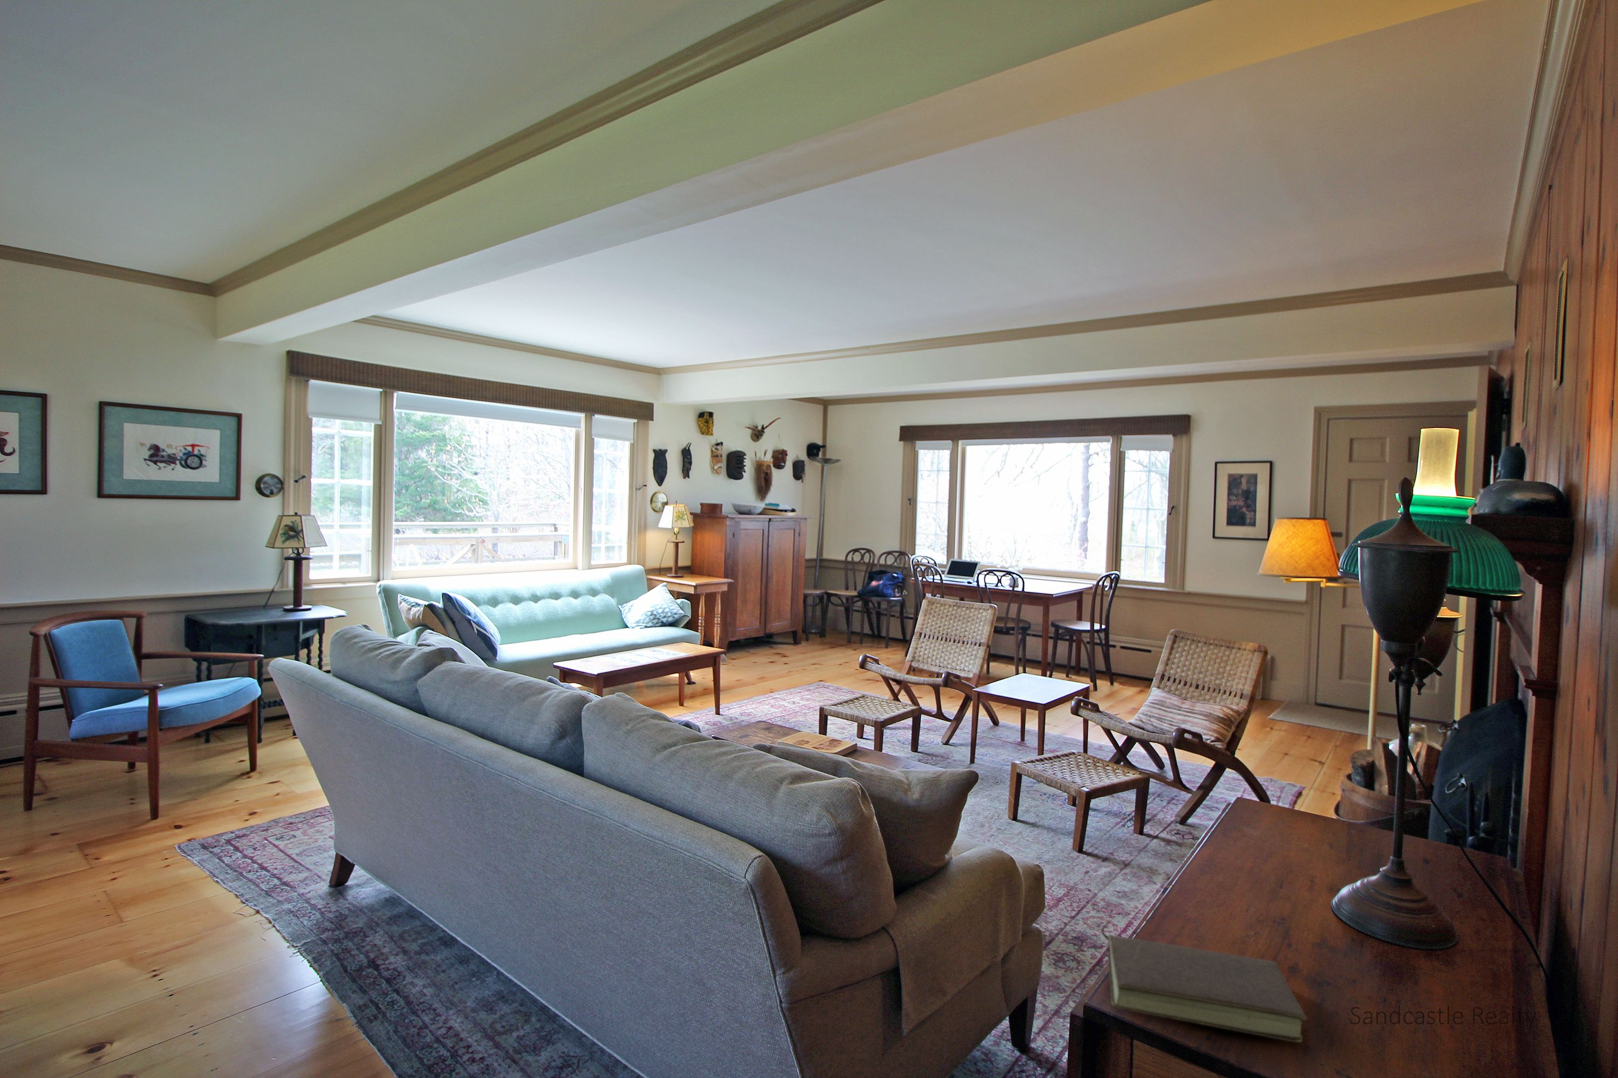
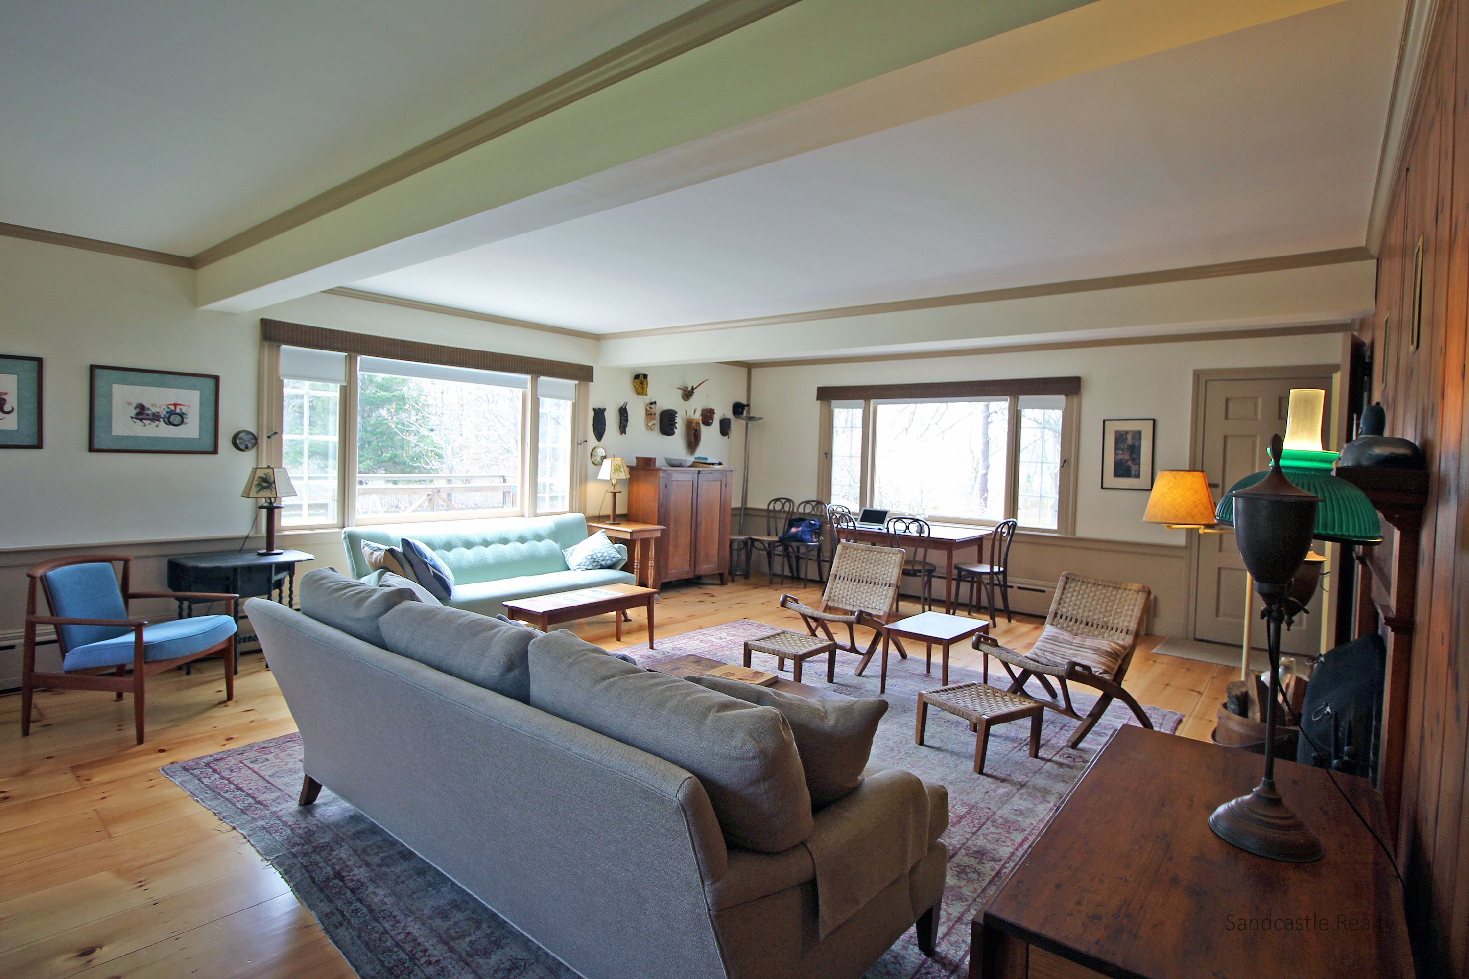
- book (1192, 972)
